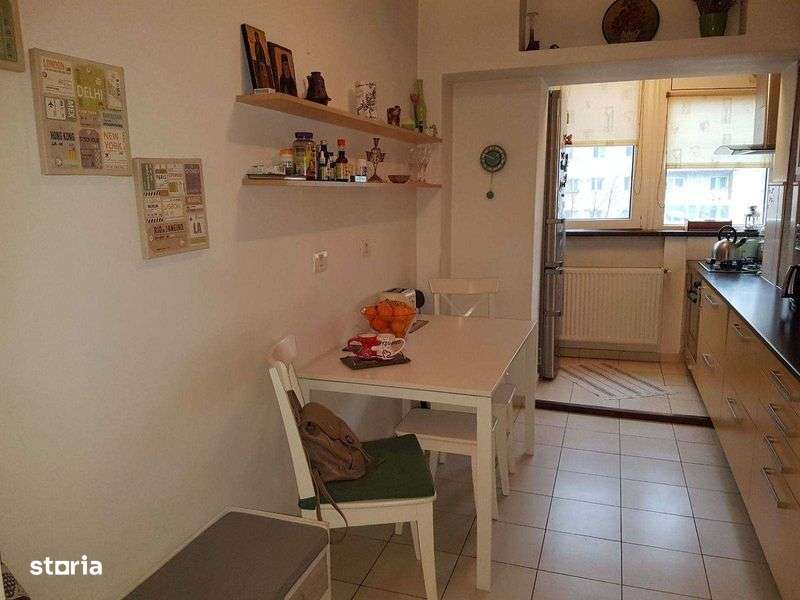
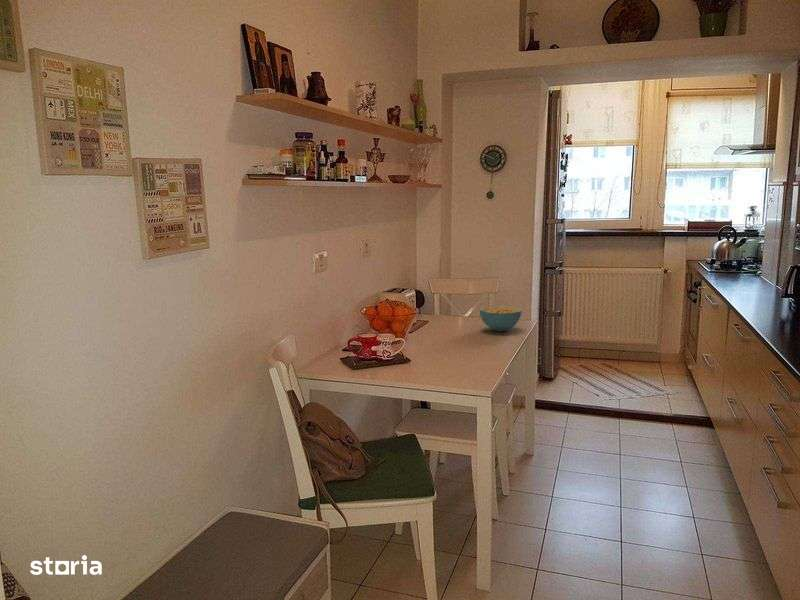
+ cereal bowl (500, 319)
